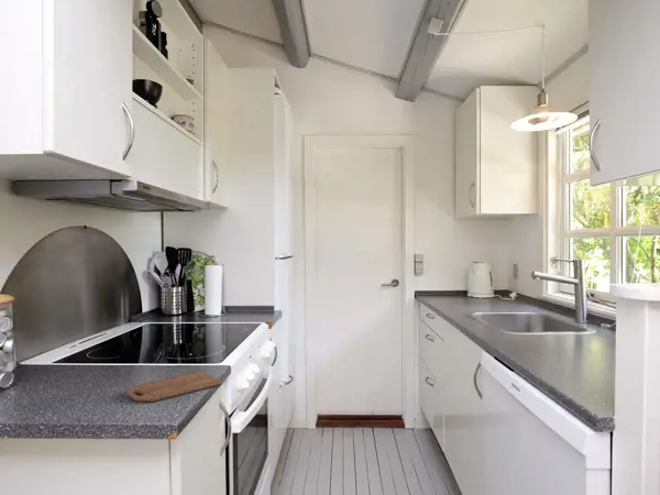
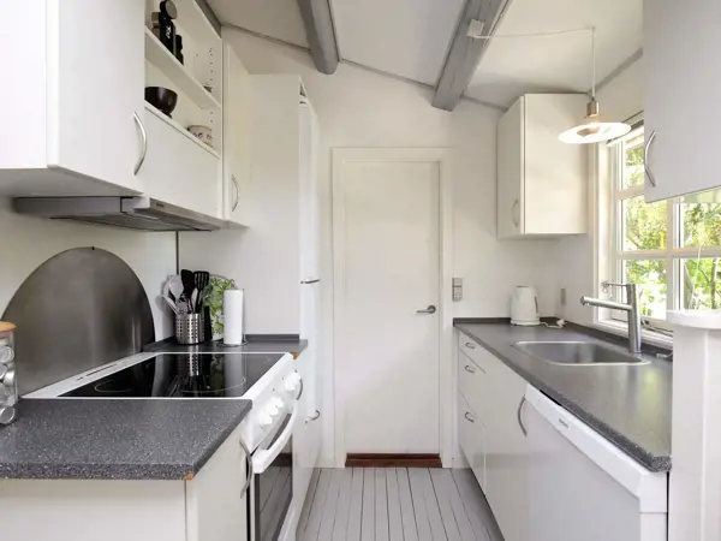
- cutting board (173, 386)
